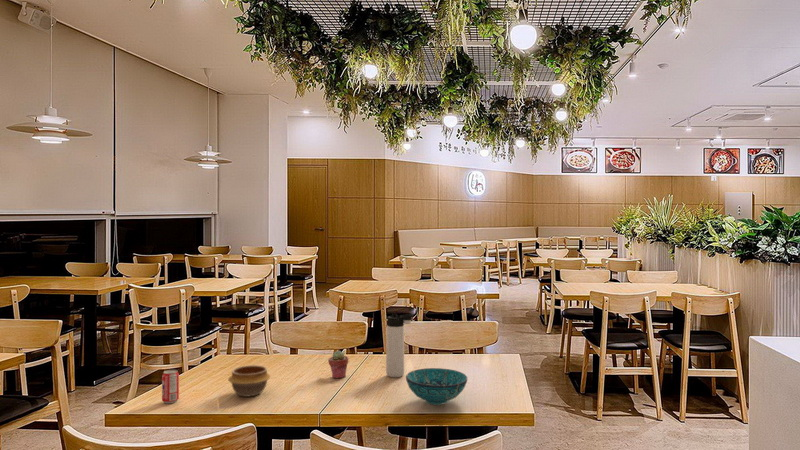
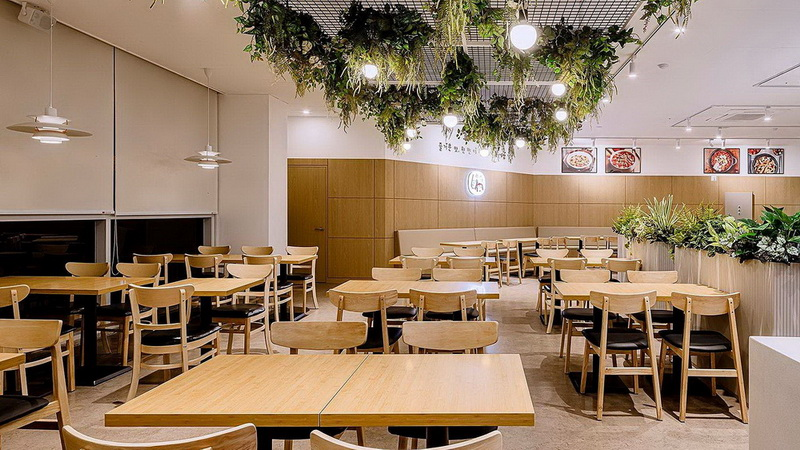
- beverage can (170, 386)
- bowl (249, 381)
- thermos bottle (399, 344)
- bowl (436, 388)
- potted succulent (338, 363)
